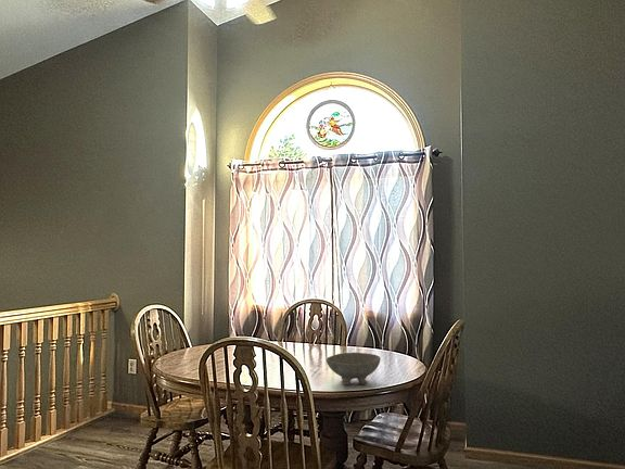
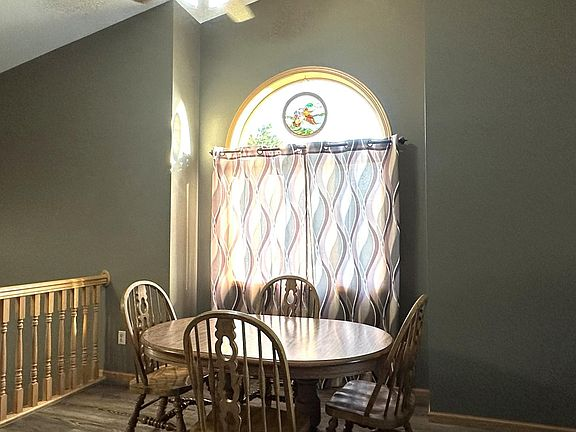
- bowl (353, 369)
